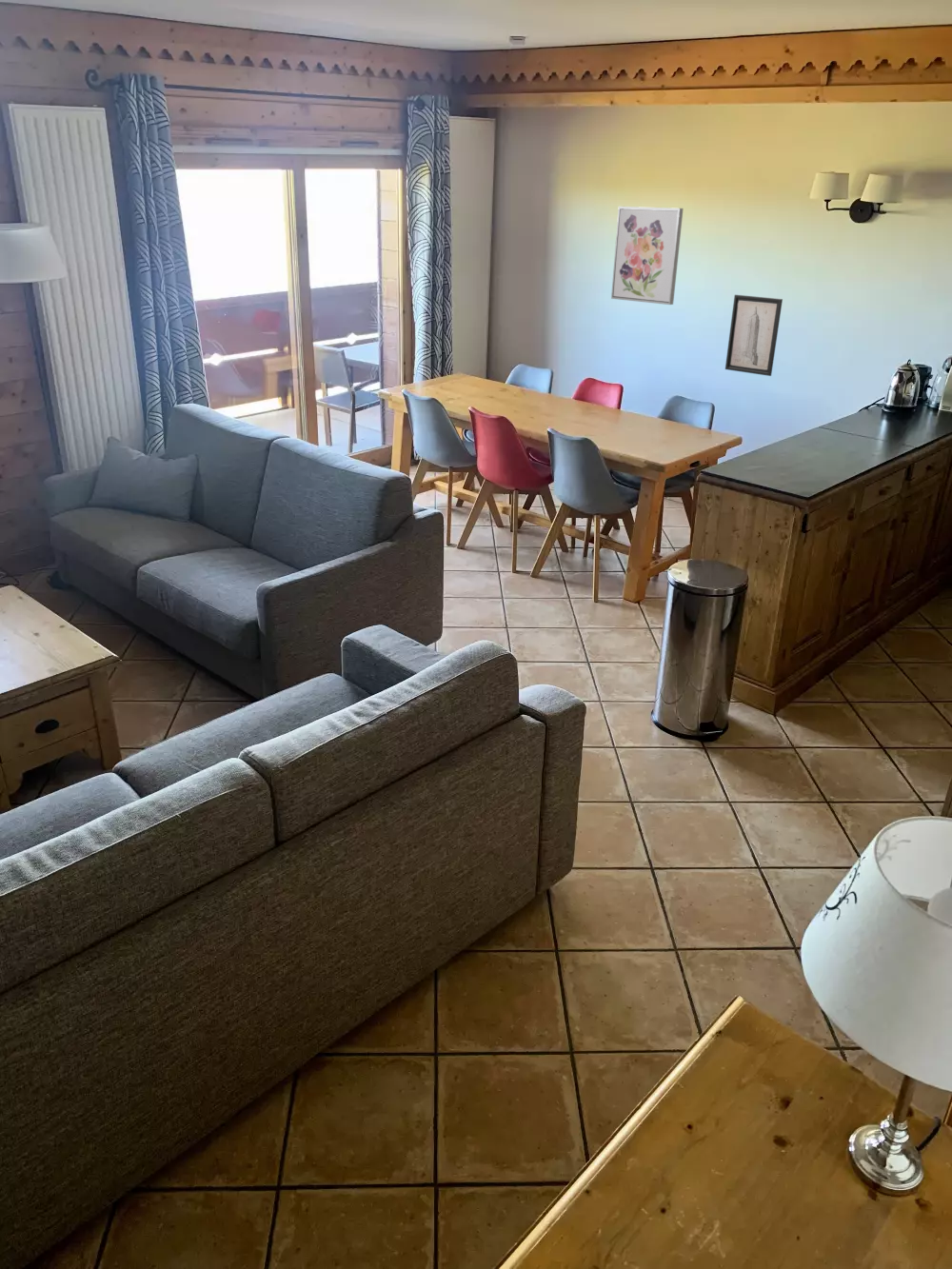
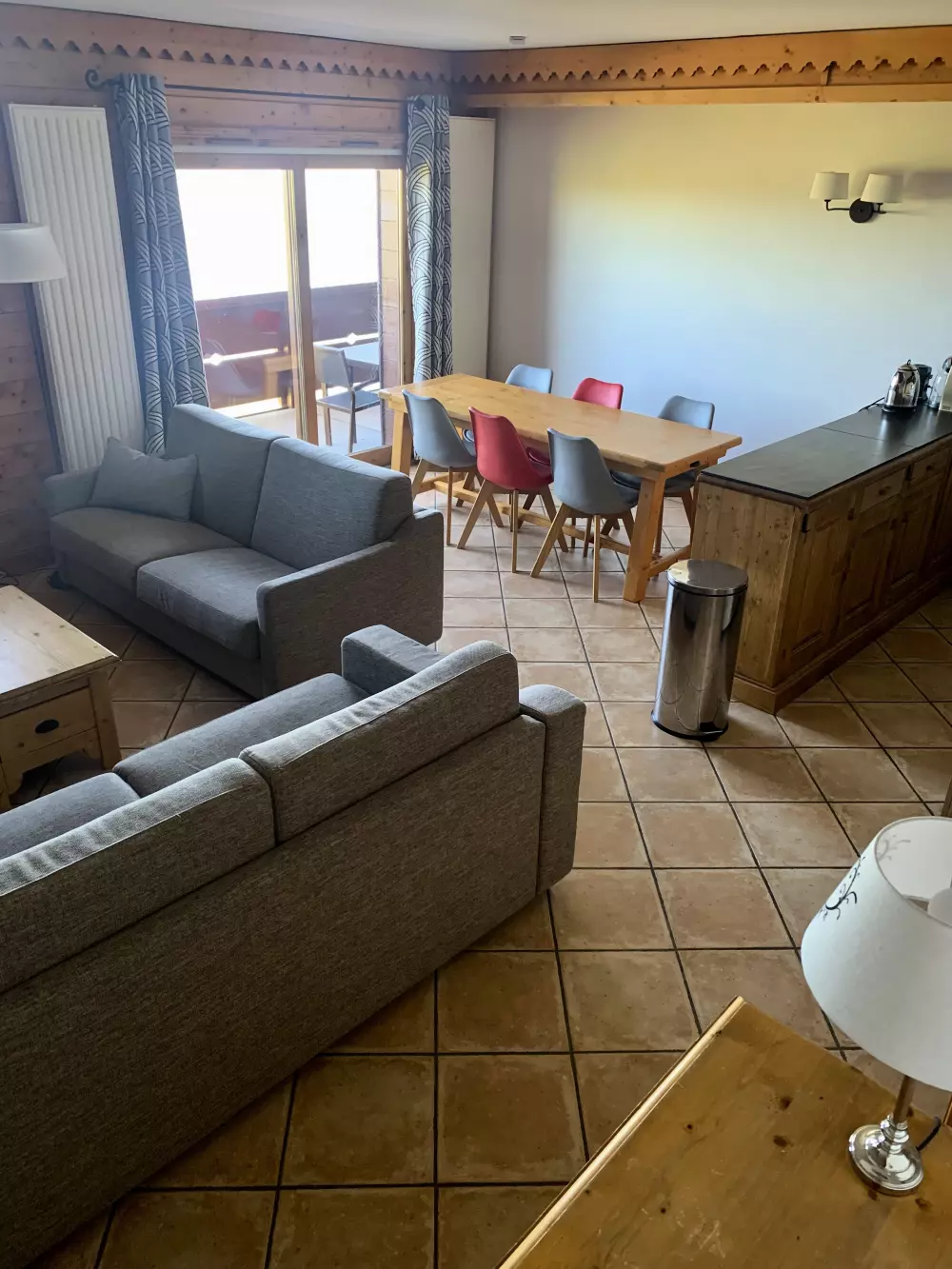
- wall art (752, 335)
- wall art (645, 255)
